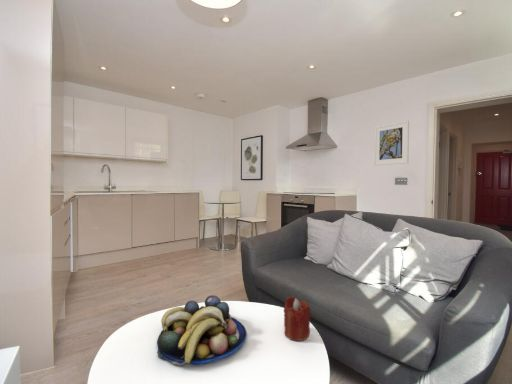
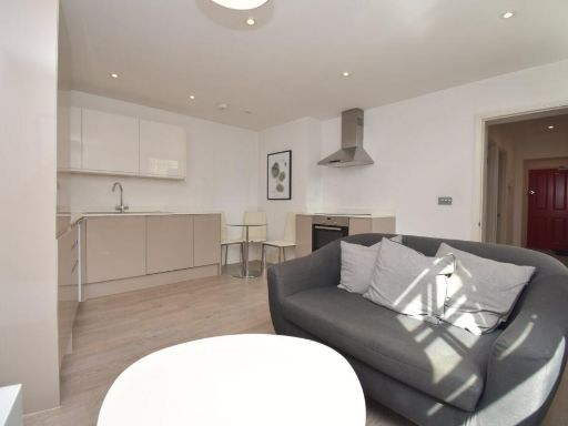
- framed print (390, 144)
- candle (296, 316)
- fruit bowl (203, 320)
